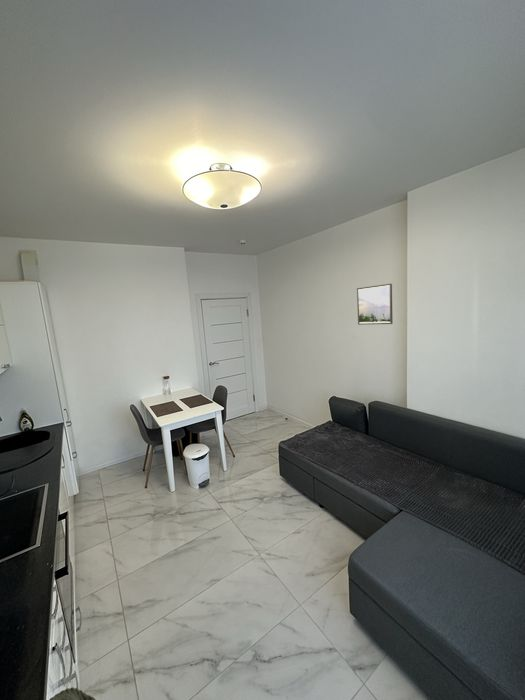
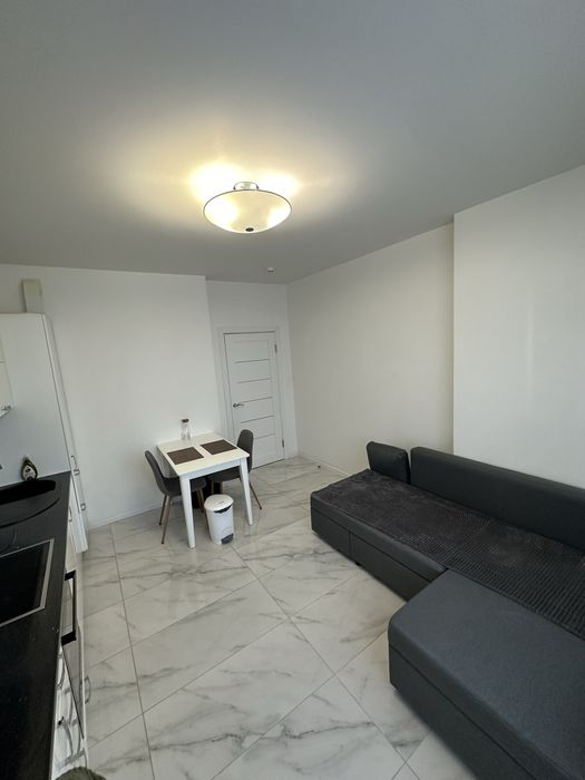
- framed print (373, 305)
